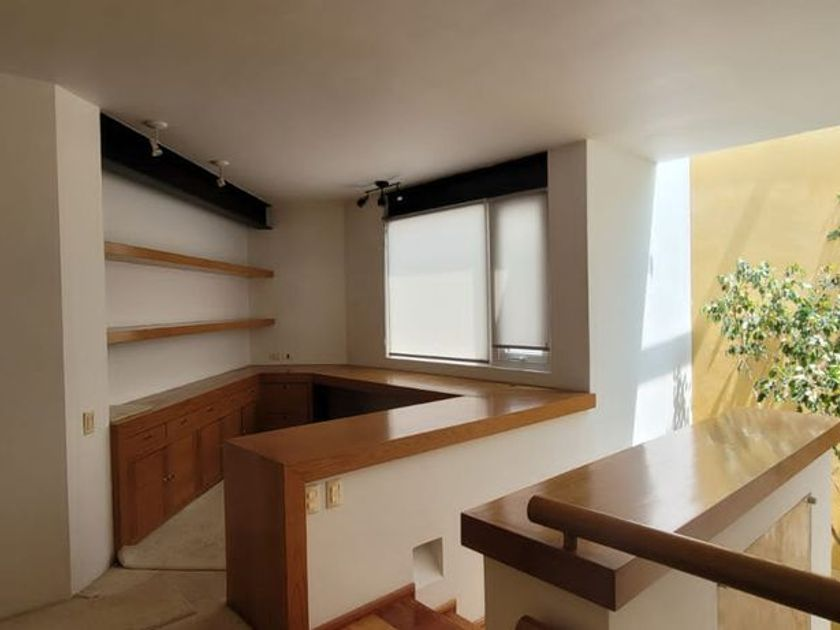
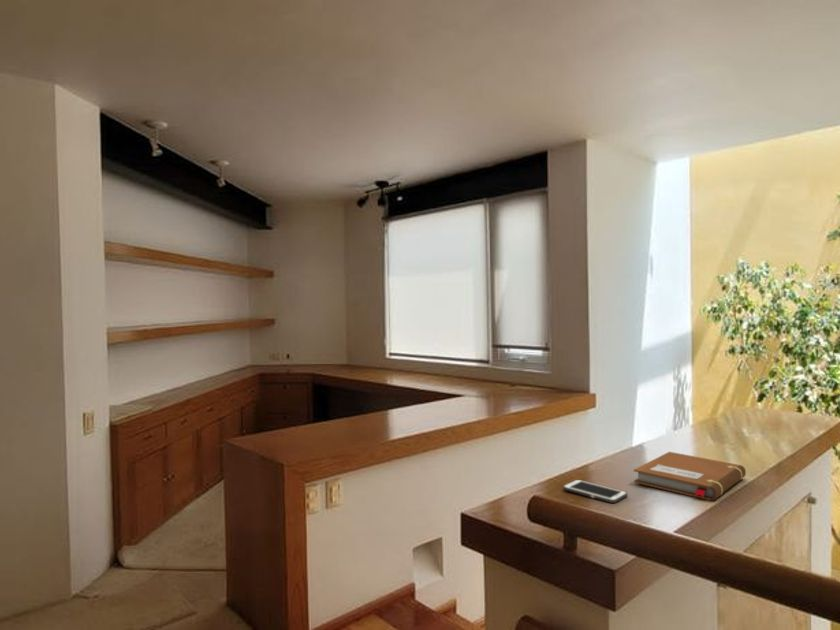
+ notebook (689, 474)
+ cell phone (594, 490)
